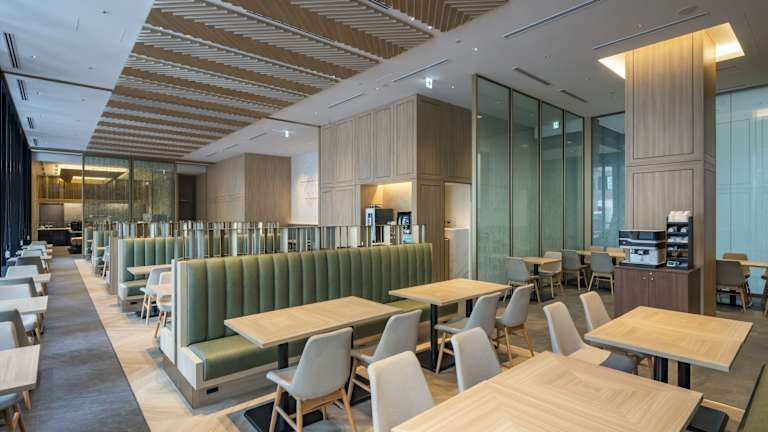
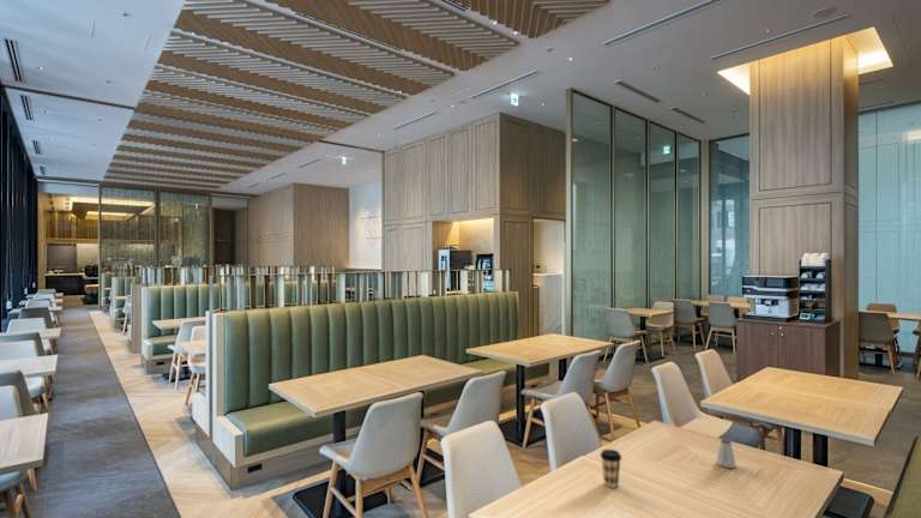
+ saltshaker (726, 451)
+ coffee cup (610, 468)
